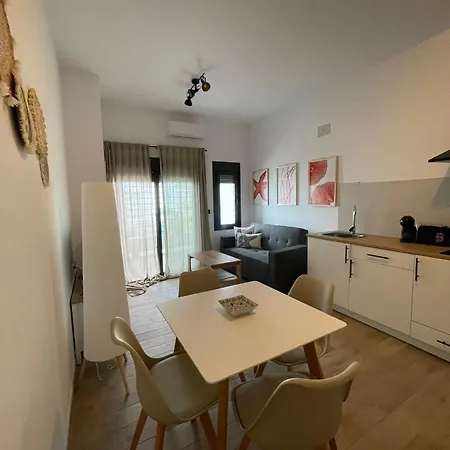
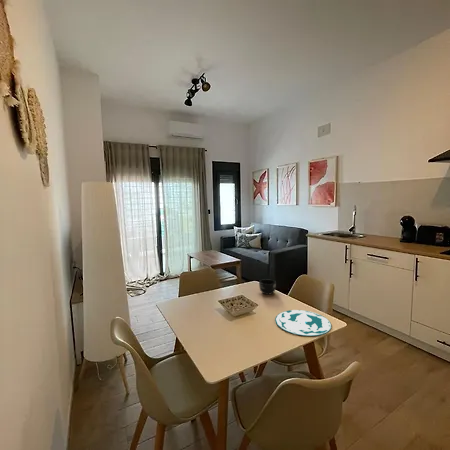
+ plate (302, 319)
+ mug (267, 286)
